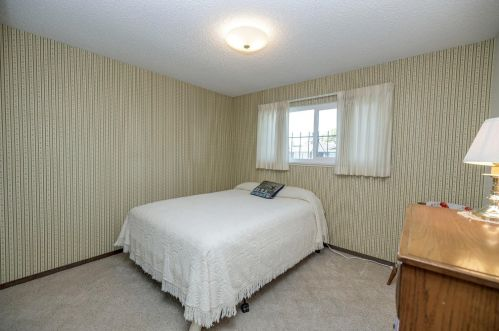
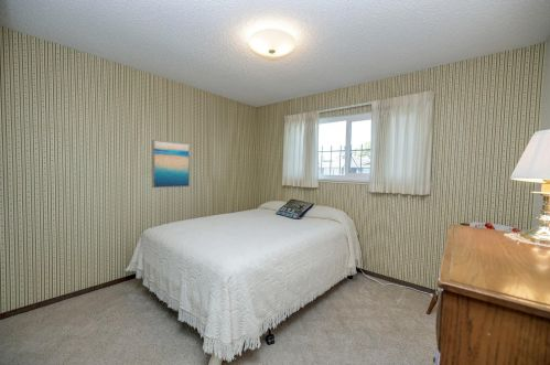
+ wall art (172, 164)
